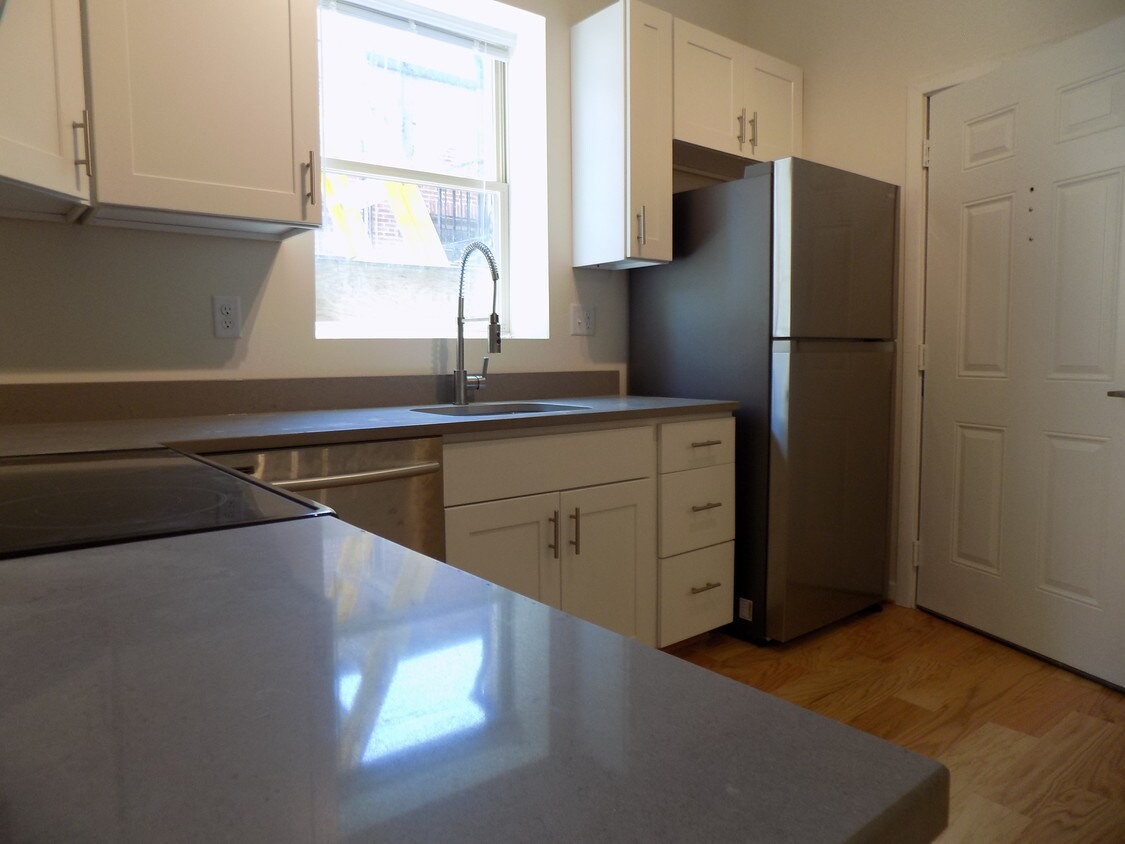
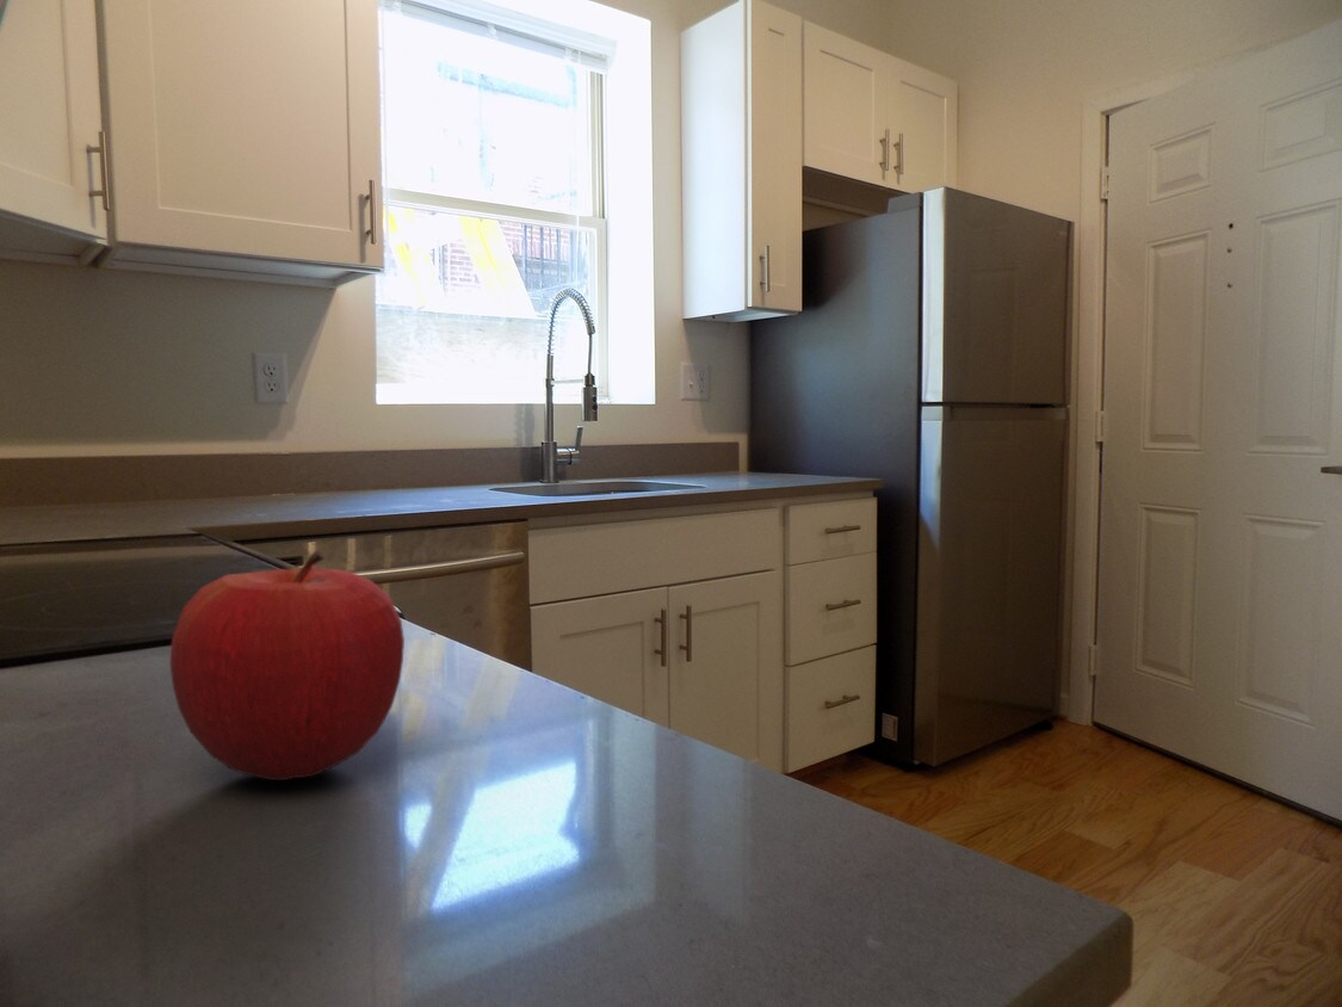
+ fruit (291, 659)
